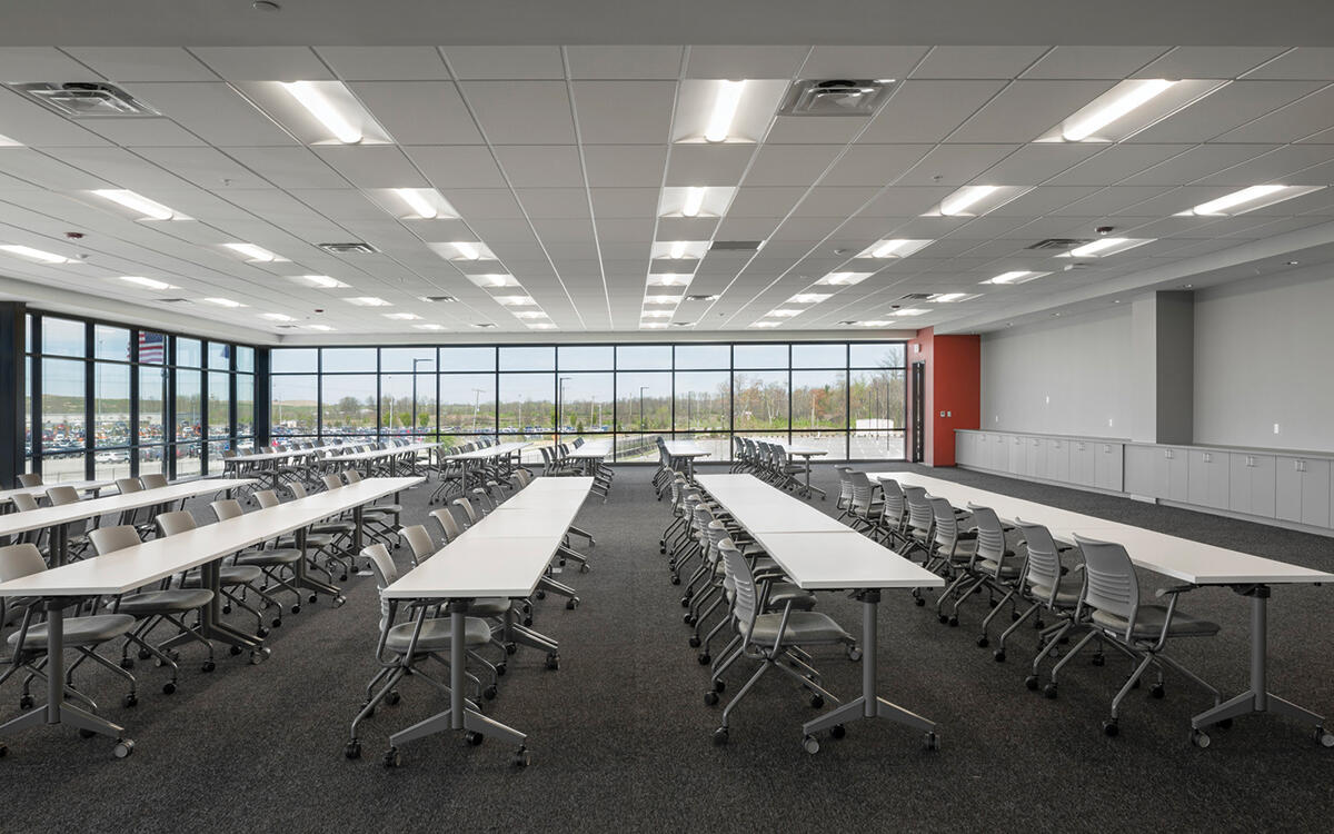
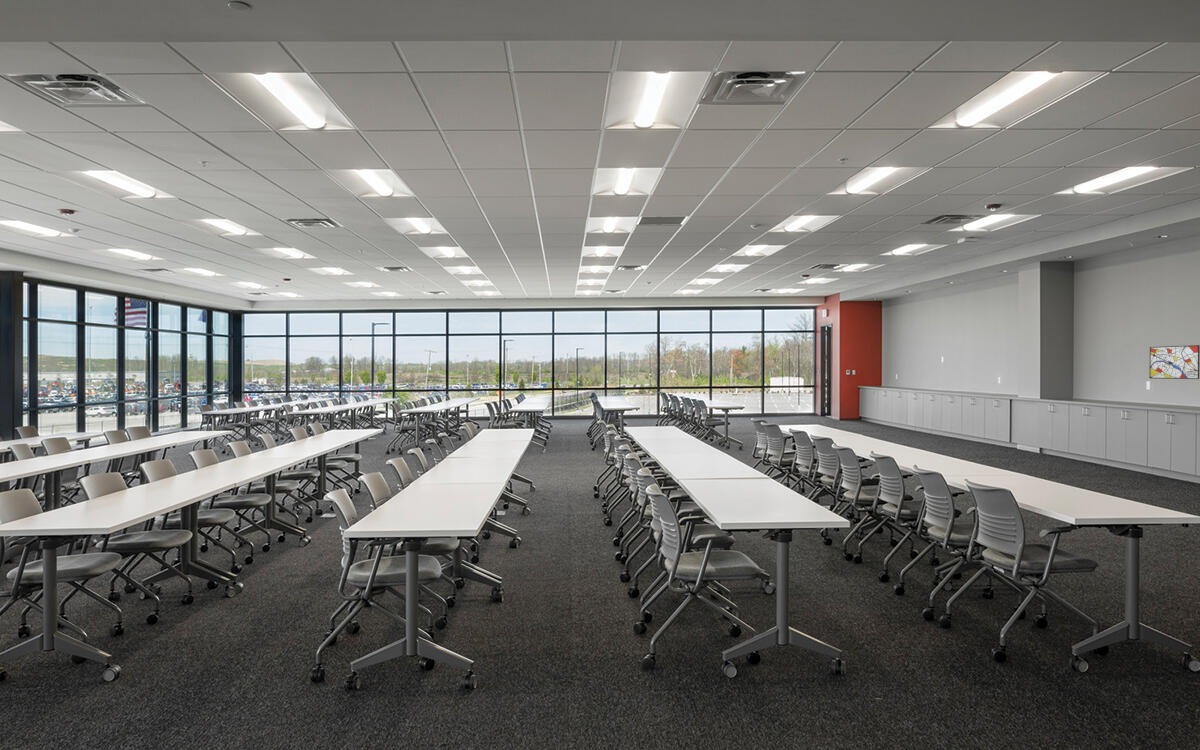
+ wall art (1173, 362)
